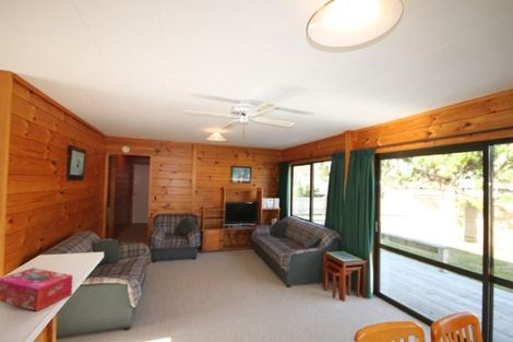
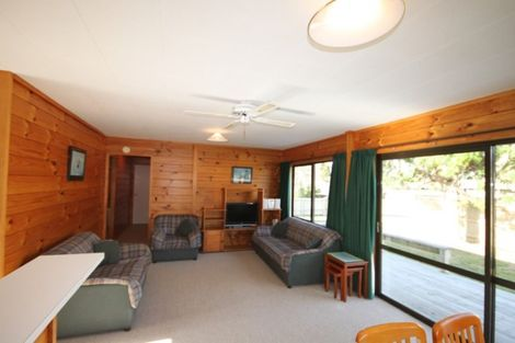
- tissue box (35, 287)
